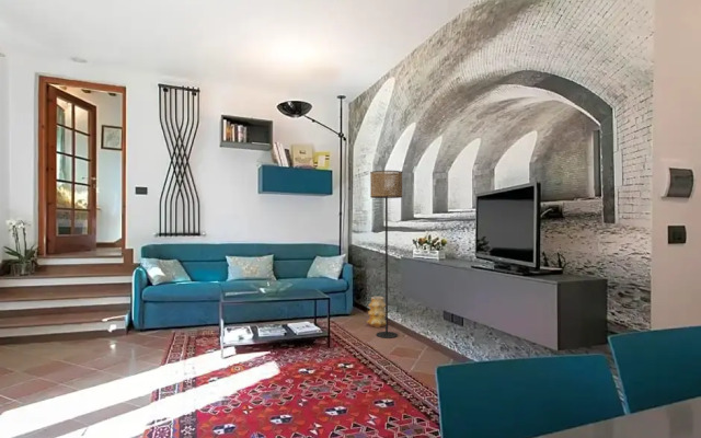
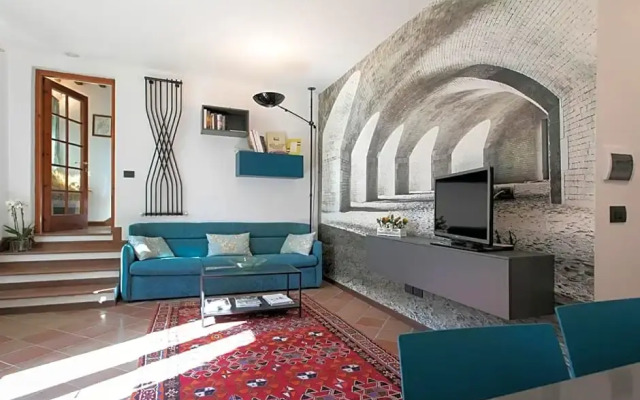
- vase (377, 311)
- floor lamp (386, 253)
